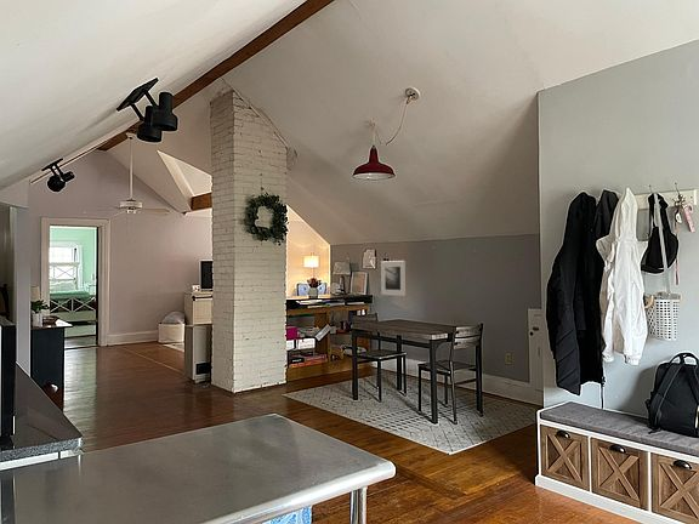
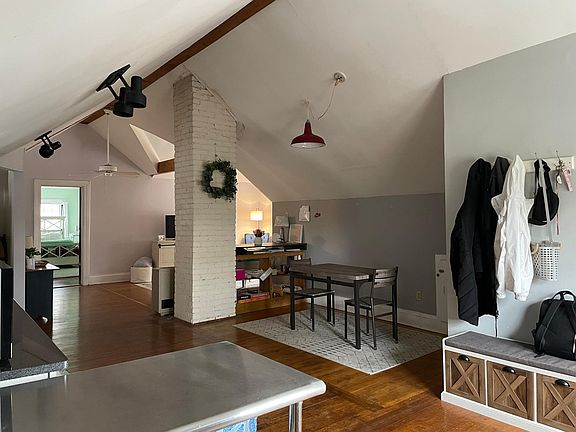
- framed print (392, 278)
